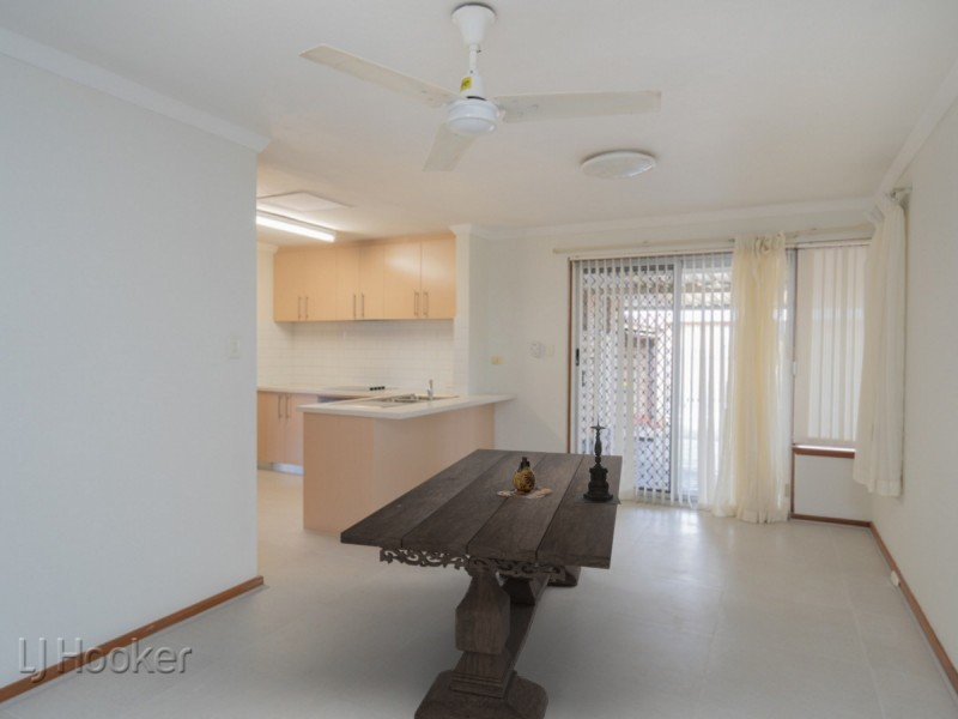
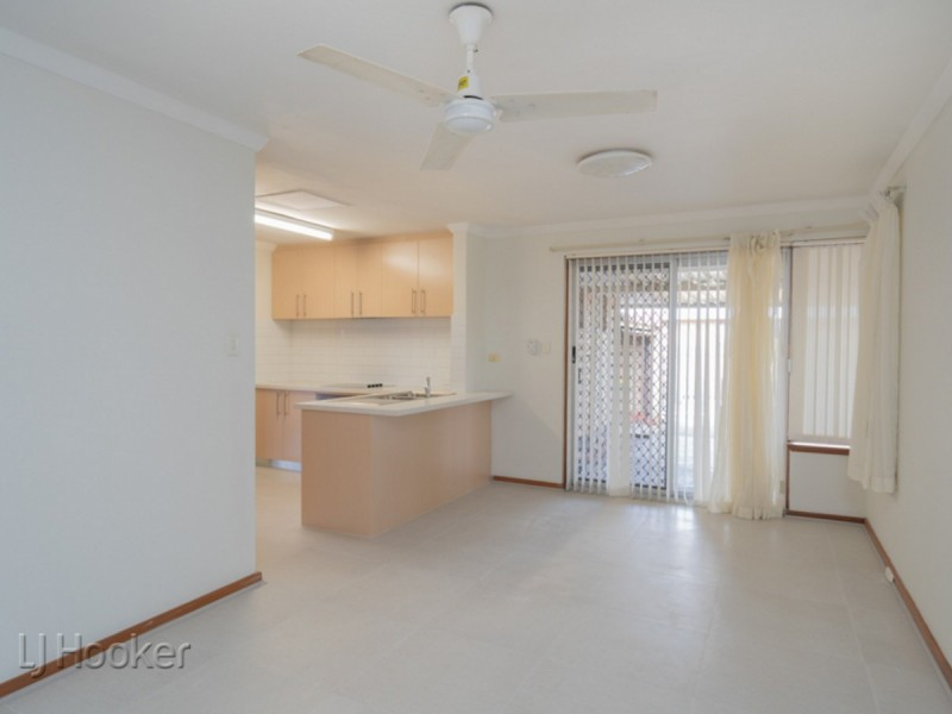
- dining table (519, 555)
- vase (526, 475)
- candle holder (598, 455)
